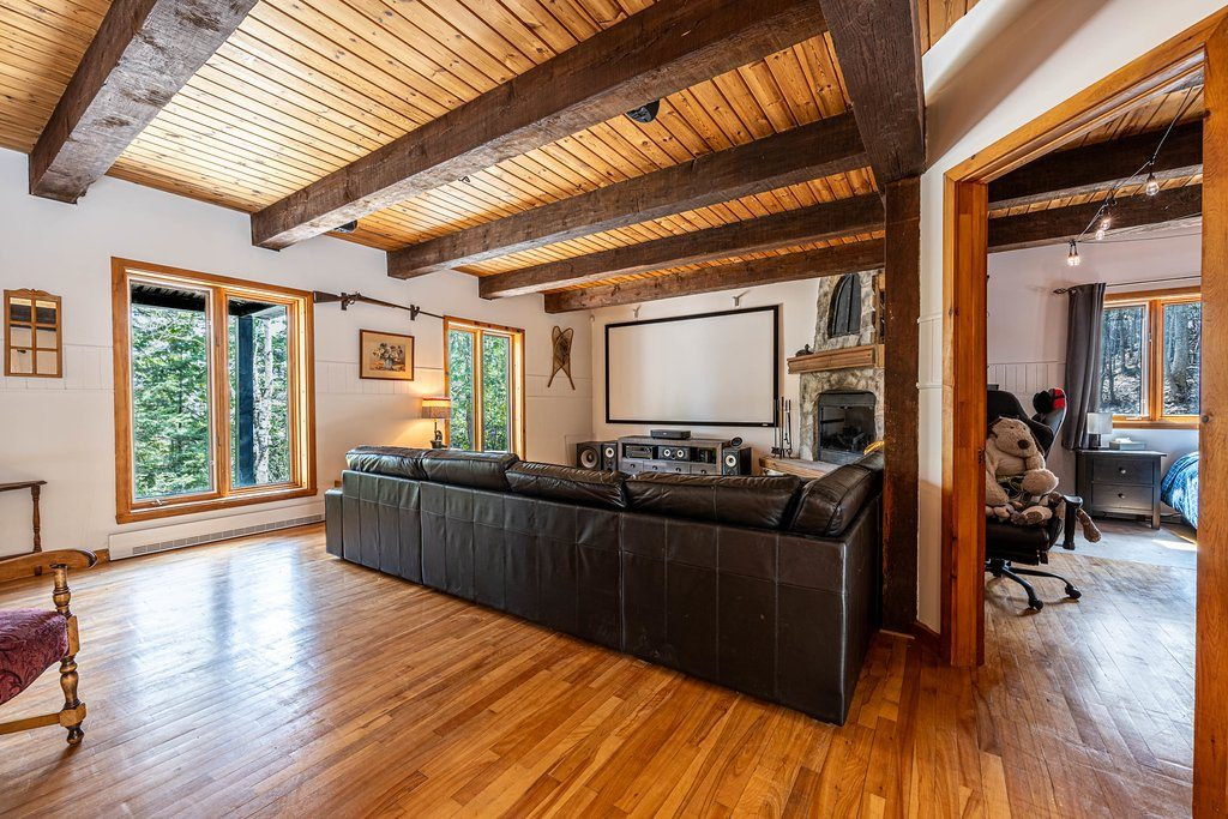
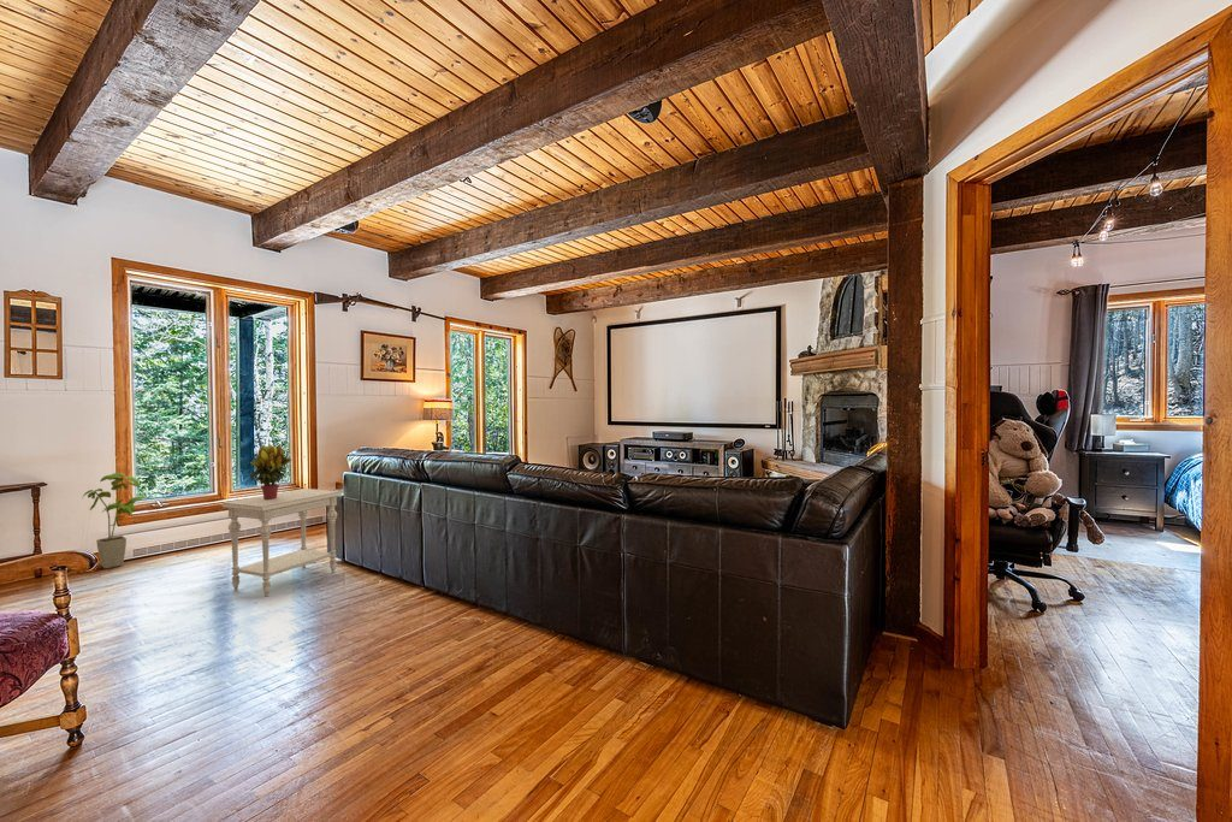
+ potted plant (268, 471)
+ house plant (119, 519)
+ side table (290, 552)
